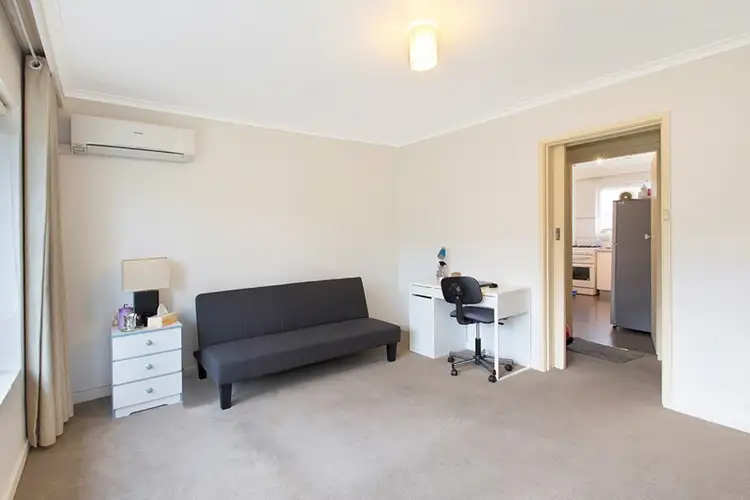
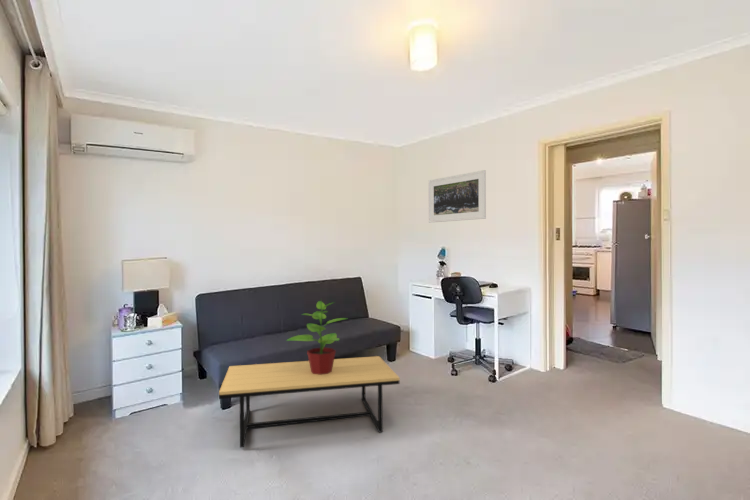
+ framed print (455, 198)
+ potted plant (322, 336)
+ coffee table (308, 391)
